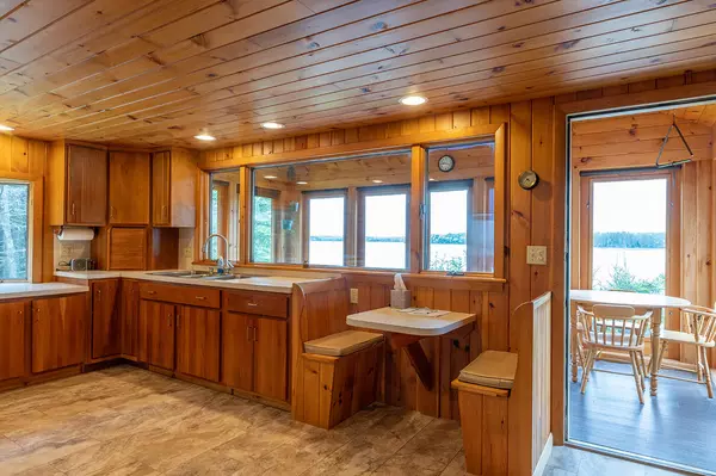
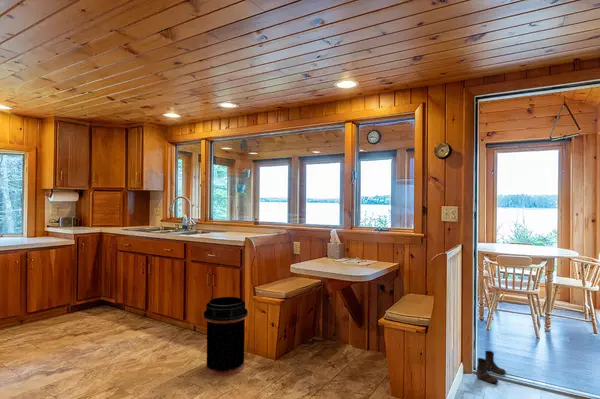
+ boots (491, 366)
+ trash can (225, 333)
